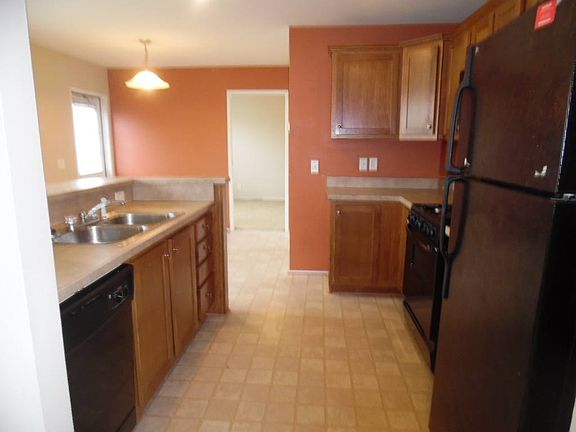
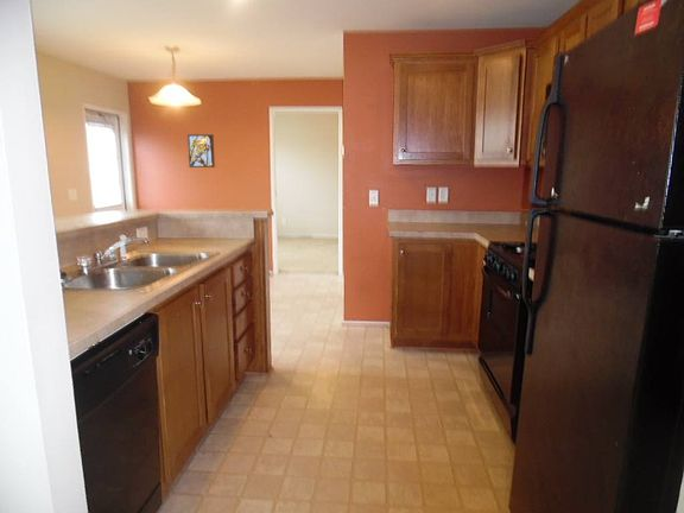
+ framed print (201, 151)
